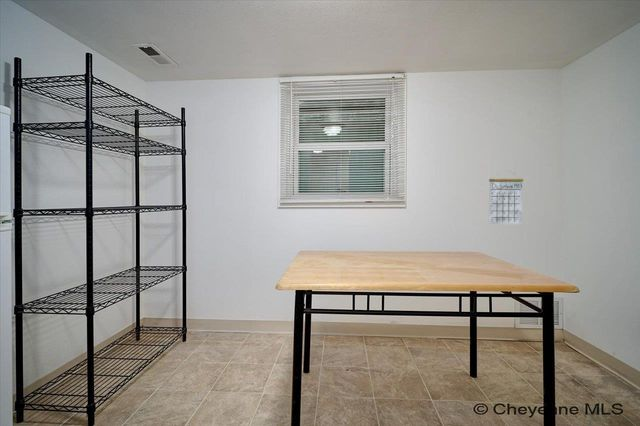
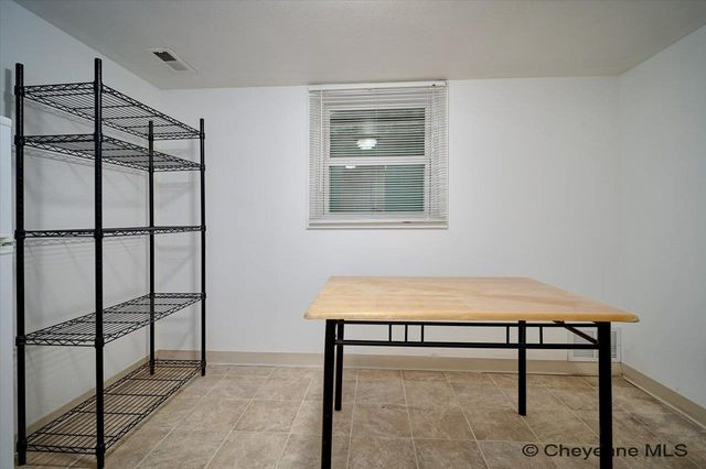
- calendar (505, 196)
